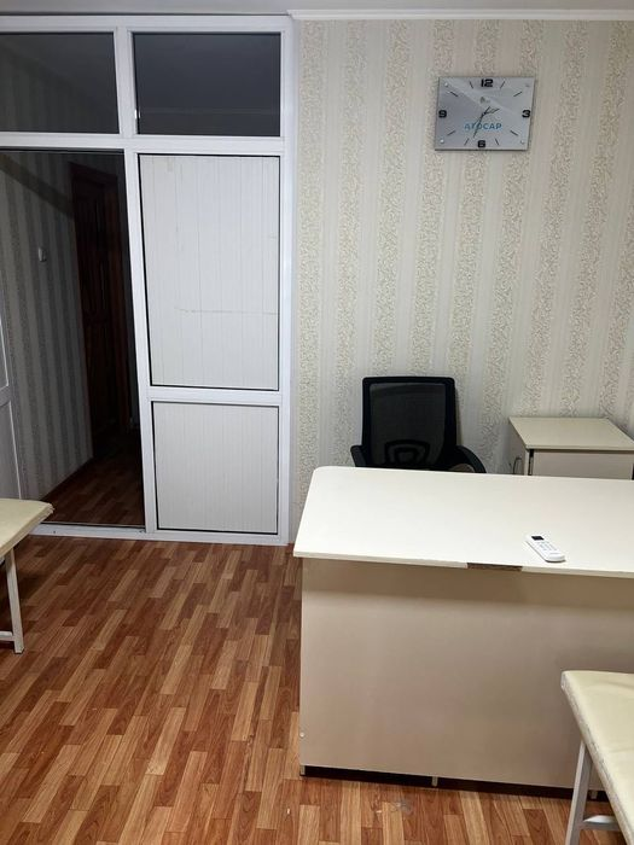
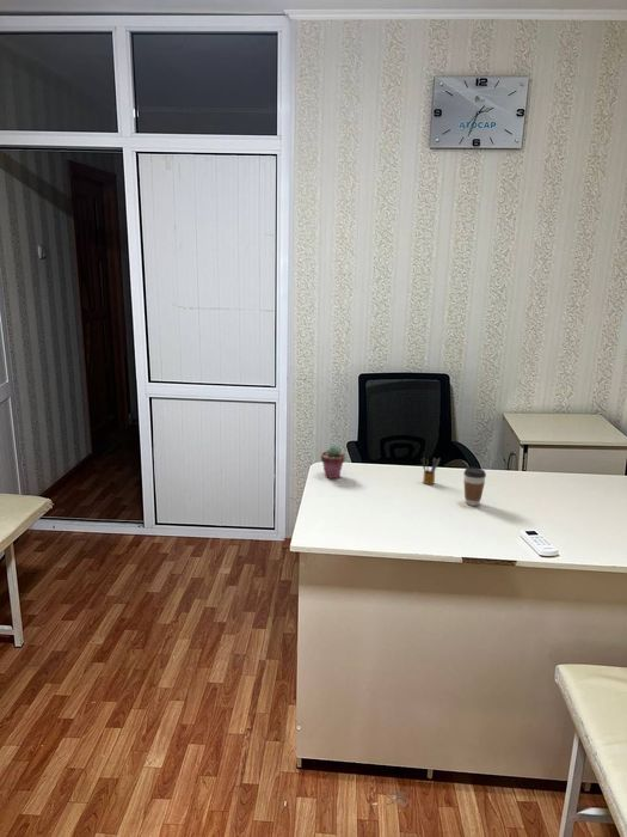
+ coffee cup (473, 485)
+ pencil box (428, 469)
+ potted succulent (332, 460)
